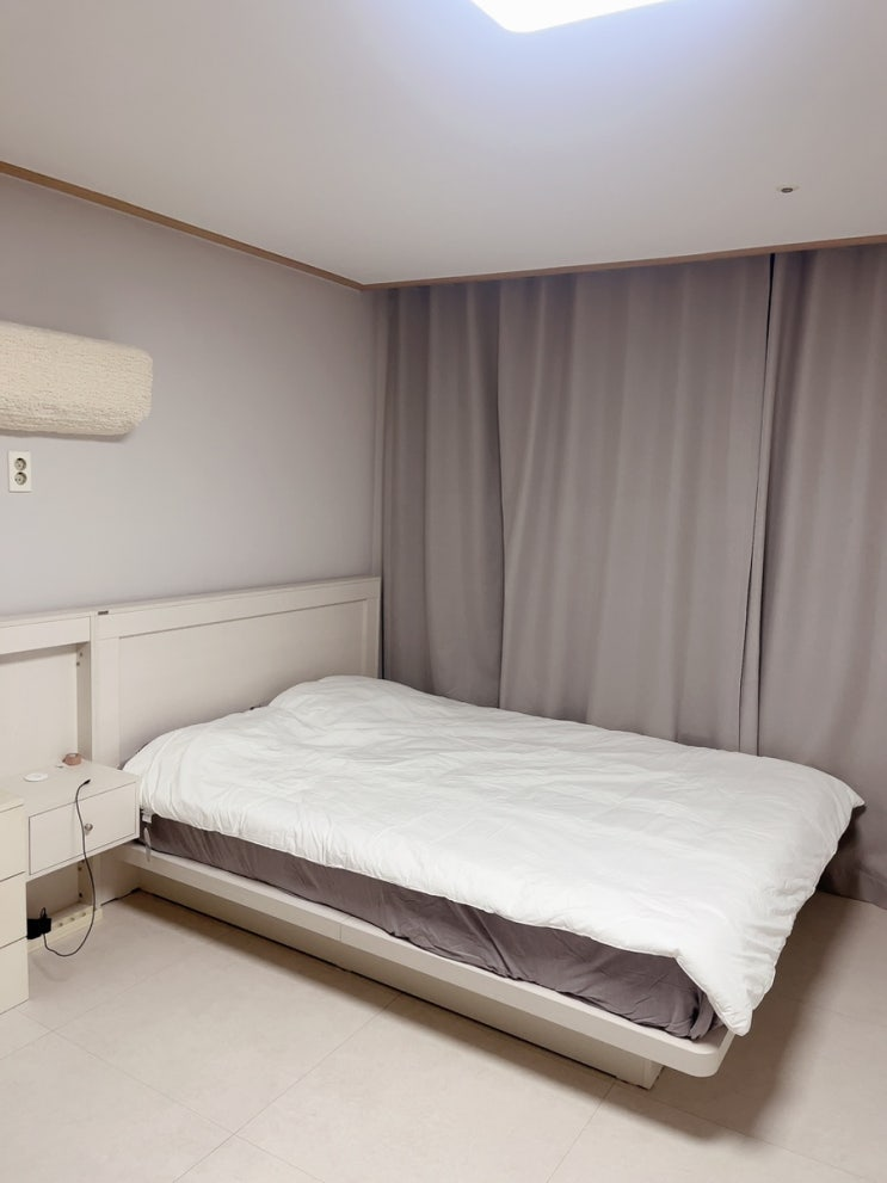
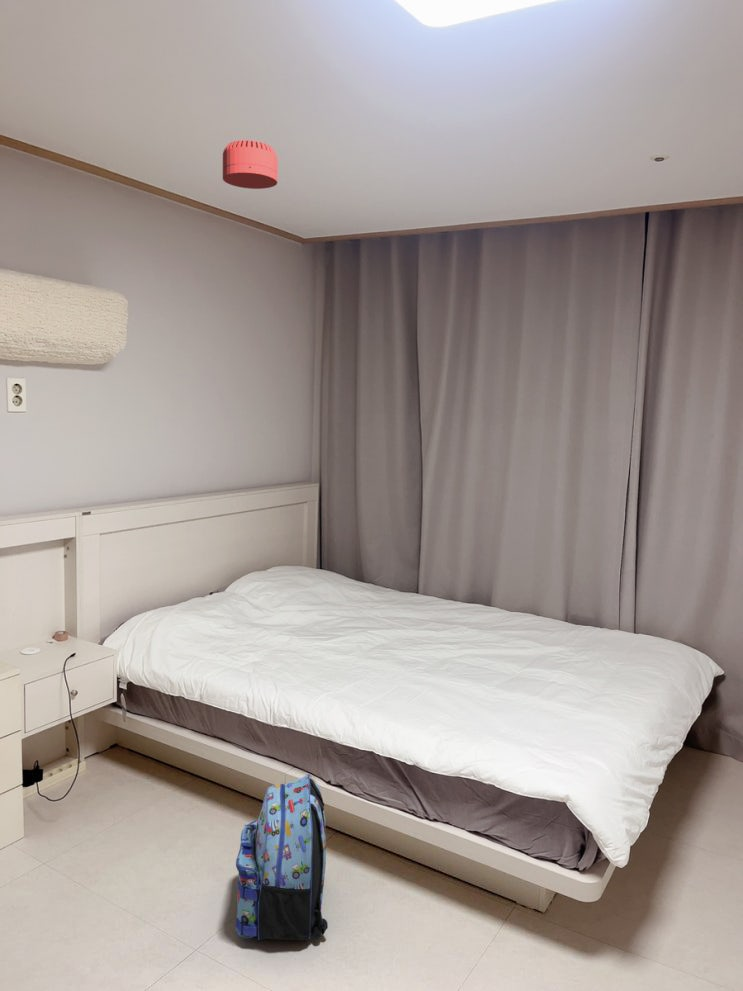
+ backpack (283, 848)
+ smoke detector (250, 164)
